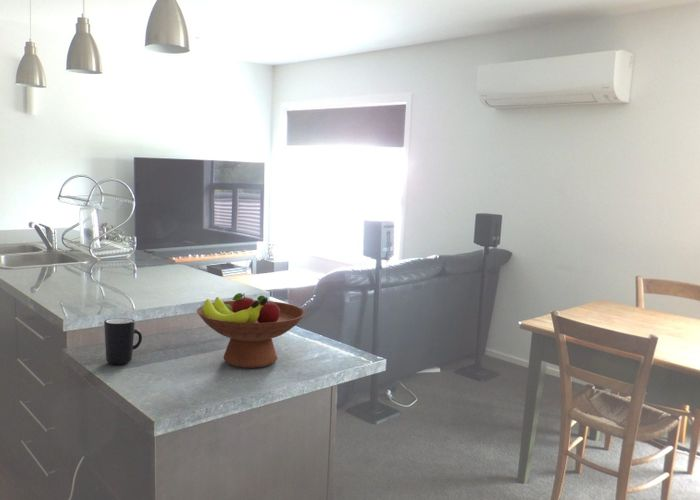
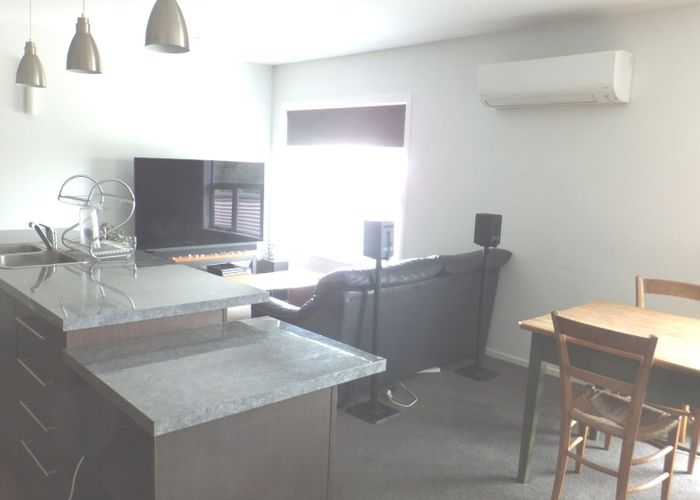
- fruit bowl (251, 325)
- mug (123, 340)
